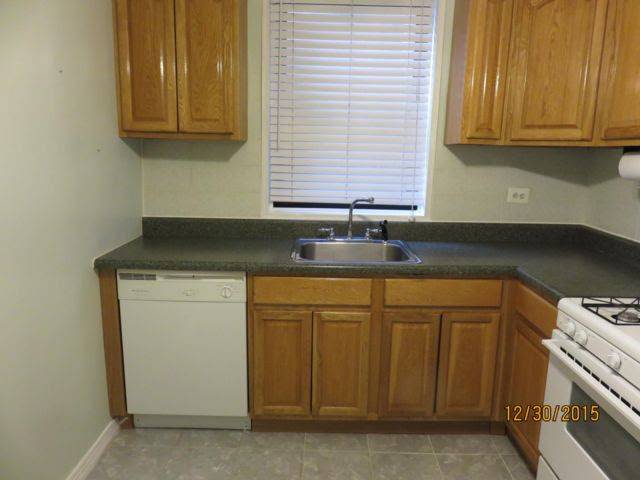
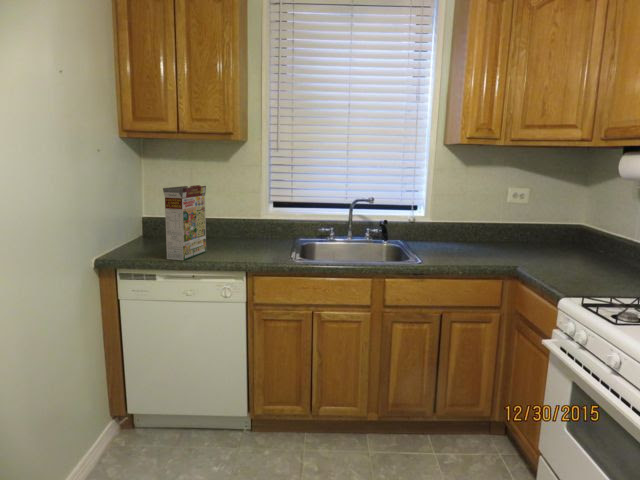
+ cereal box (186, 220)
